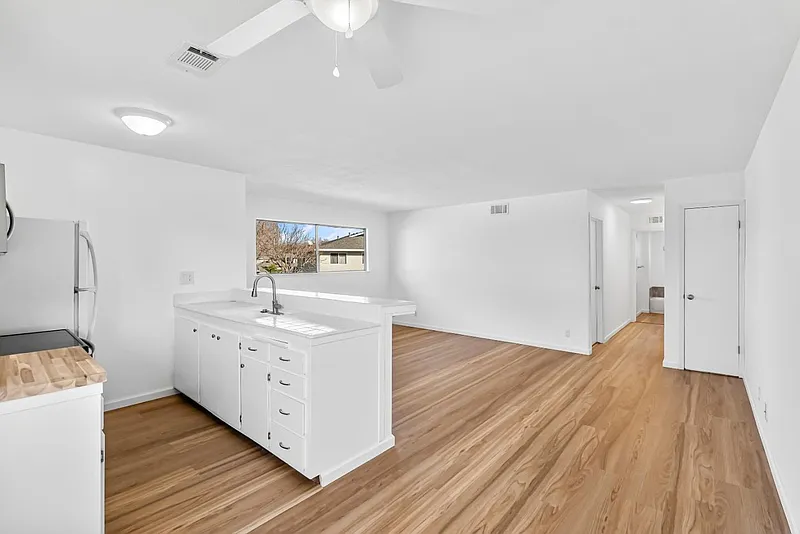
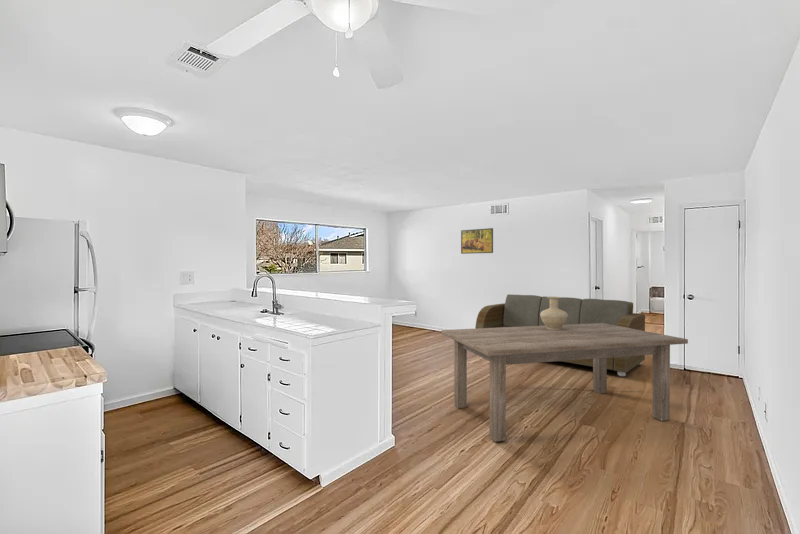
+ dining table (552, 361)
+ vase (553, 312)
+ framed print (476, 241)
+ sofa (544, 325)
